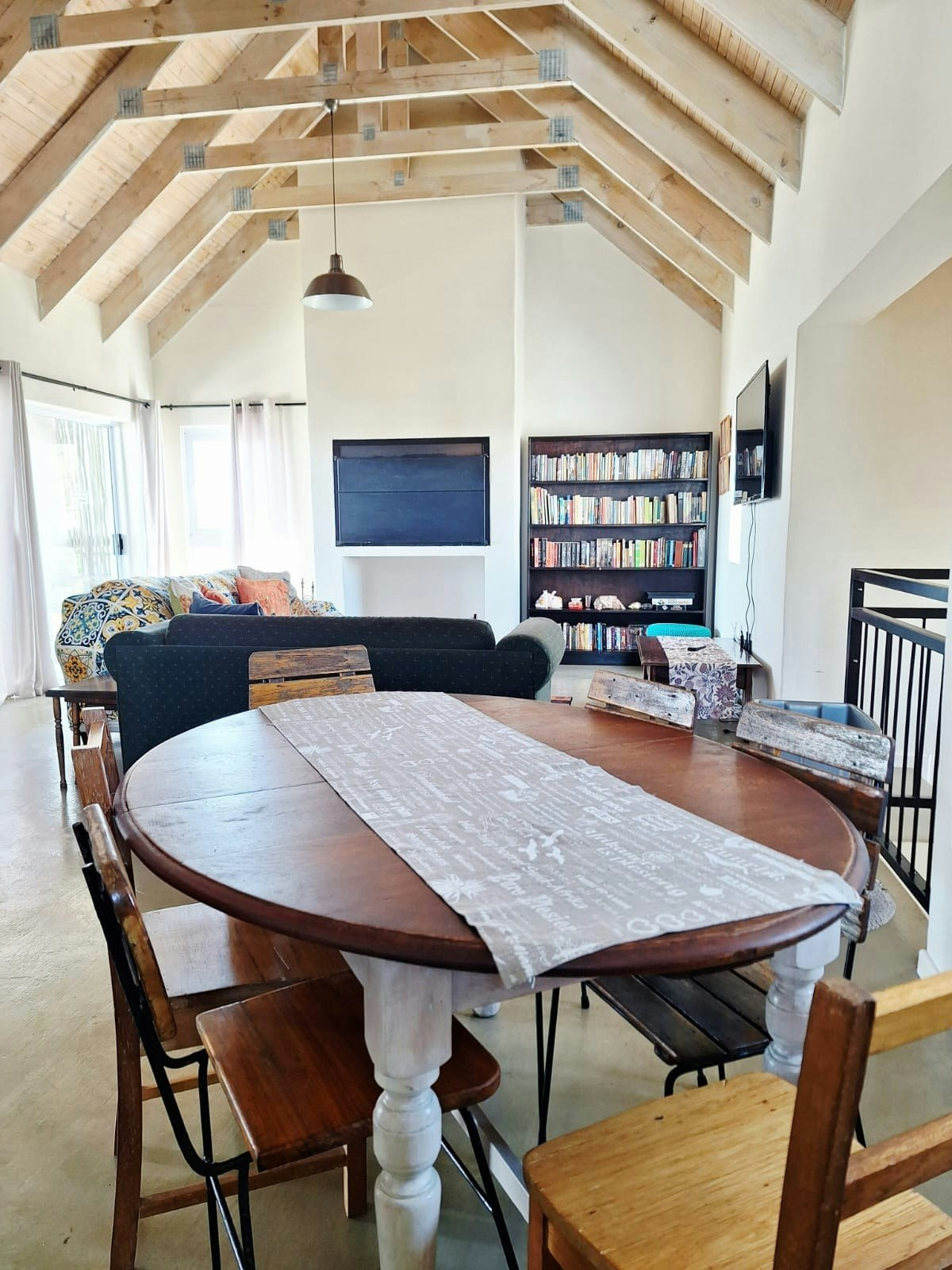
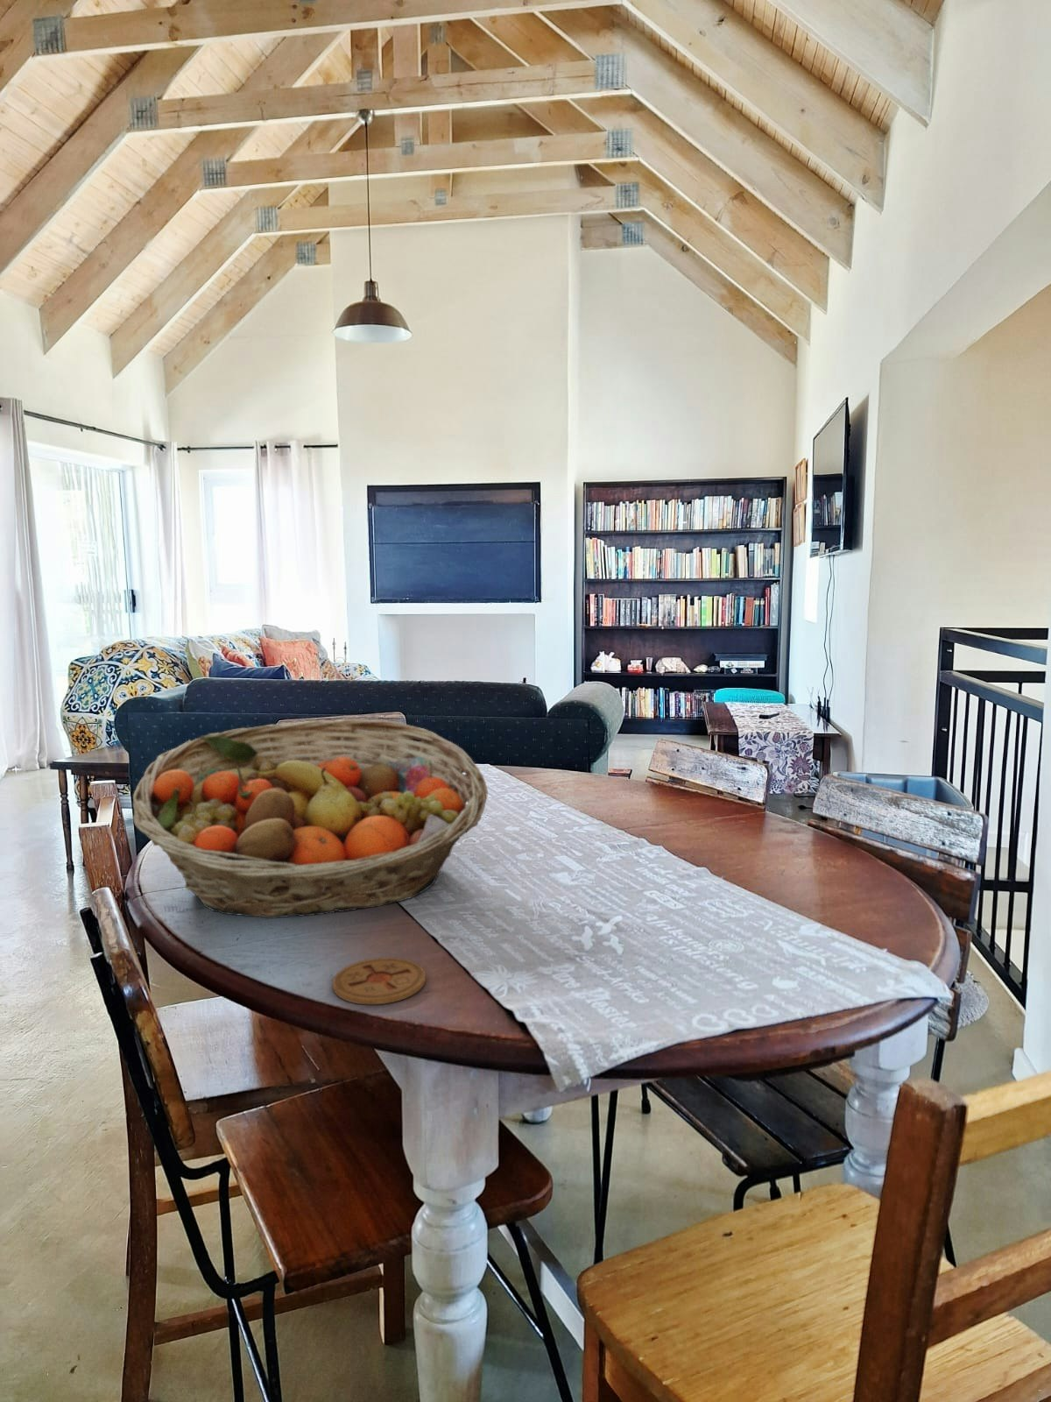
+ coaster (380, 979)
+ fruit basket (317, 809)
